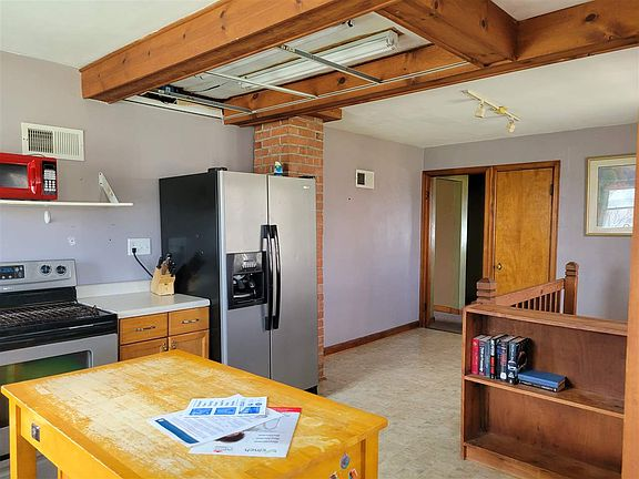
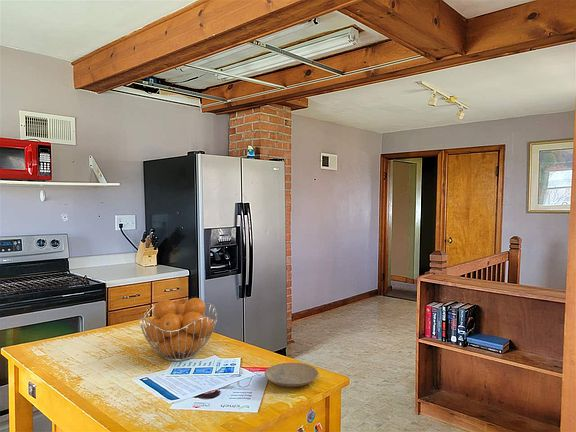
+ plate (291, 376)
+ fruit basket (179, 327)
